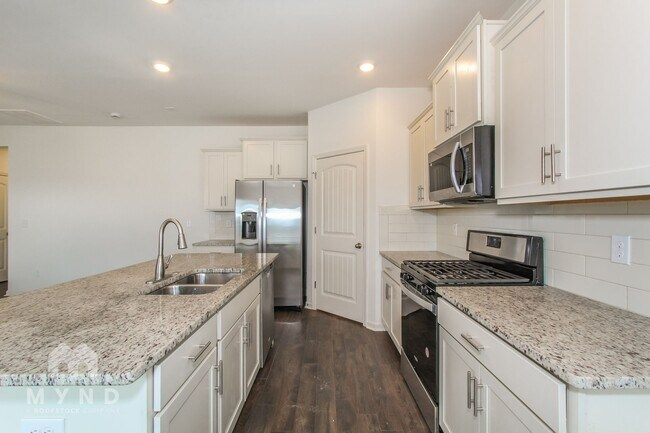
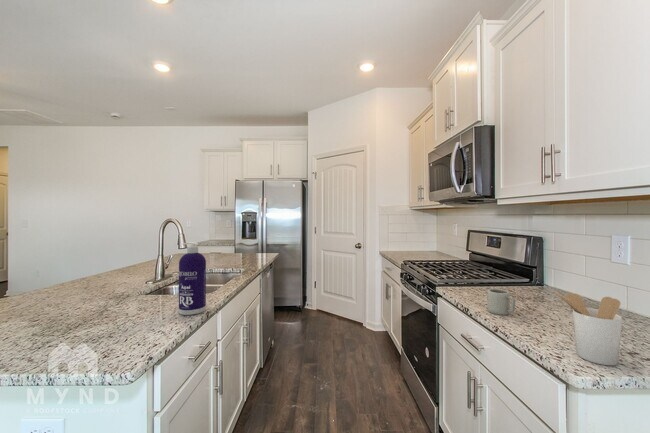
+ cup (501, 302)
+ utensil holder (585, 324)
+ spray bottle (192, 276)
